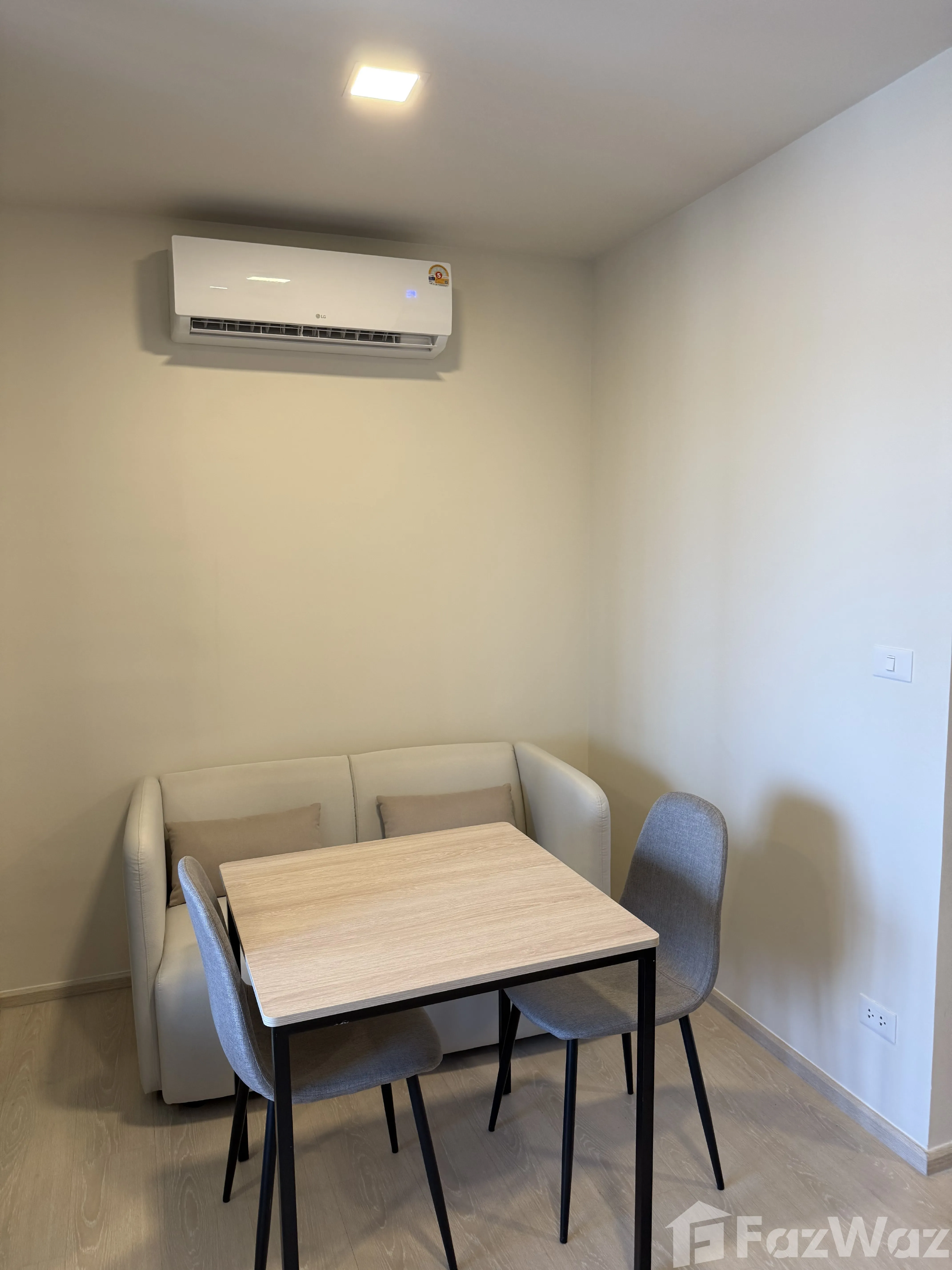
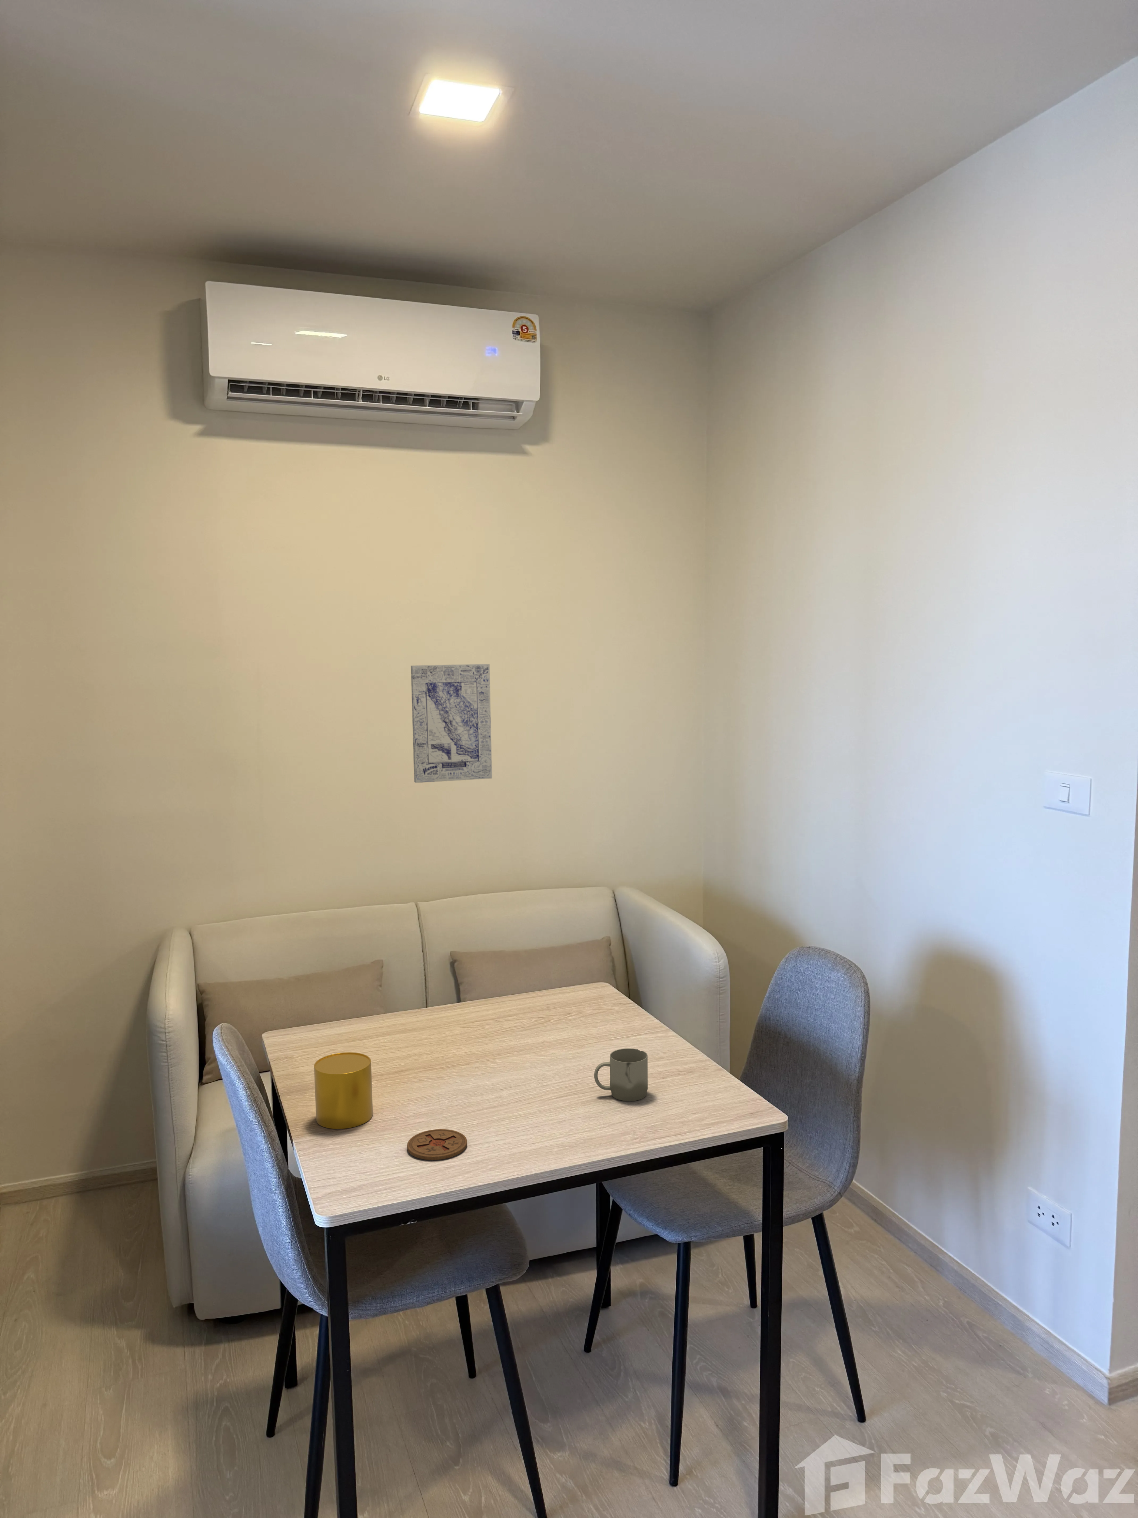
+ cup (620, 1075)
+ coaster (438, 1144)
+ cup (343, 1090)
+ wall art (452, 723)
